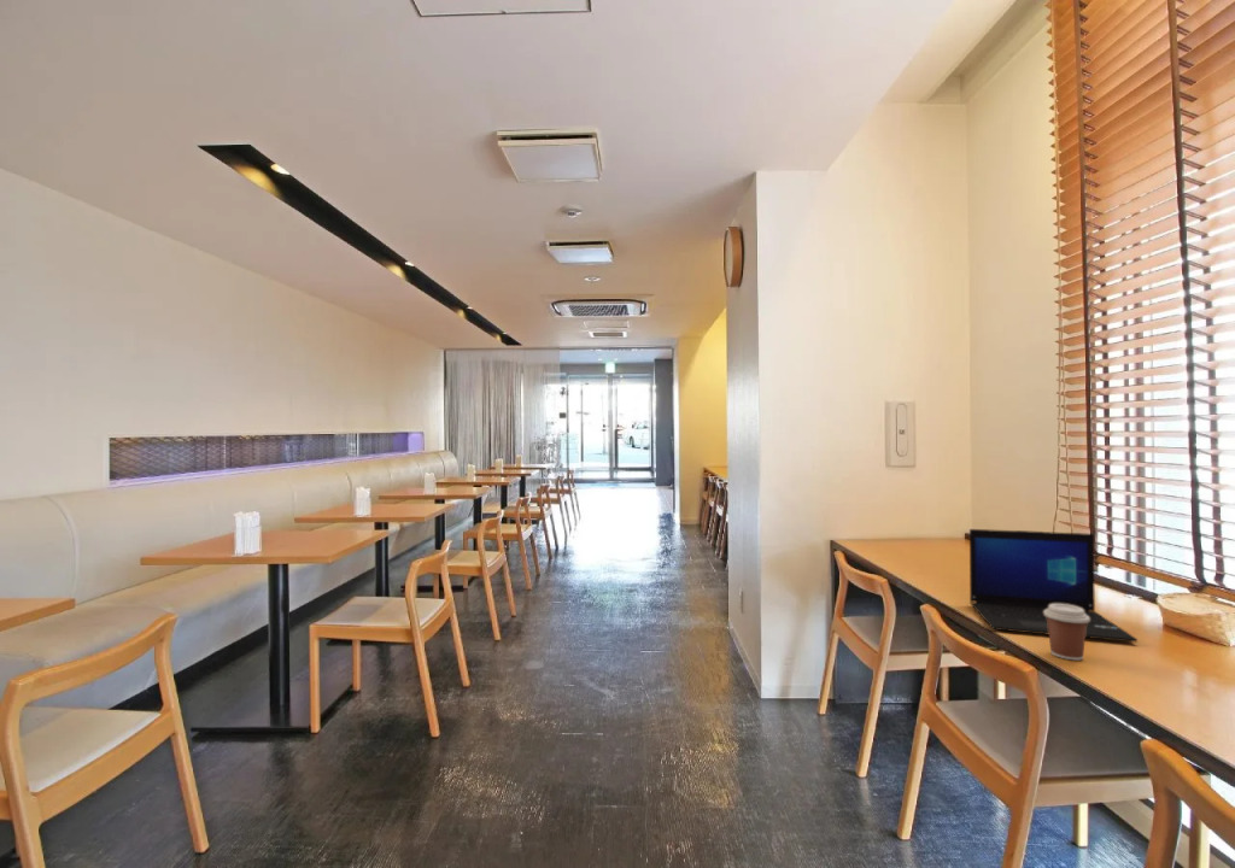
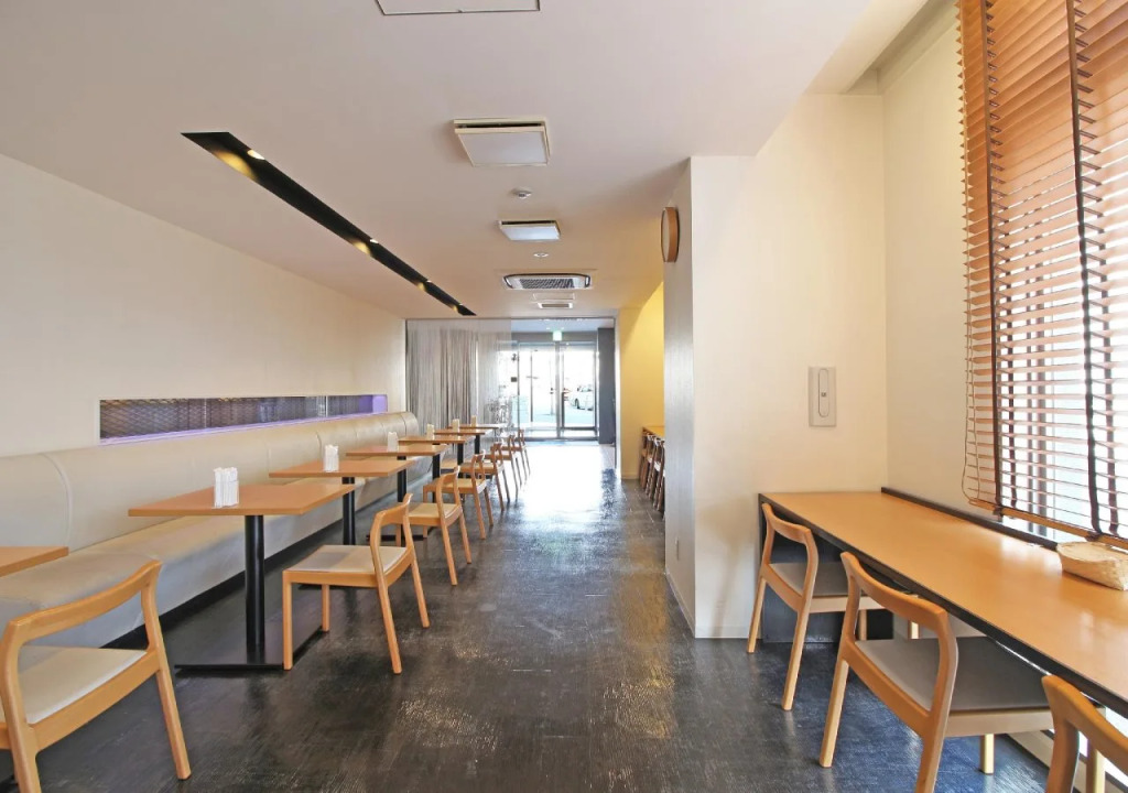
- laptop (1044, 580)
- coffee cup (1066, 631)
